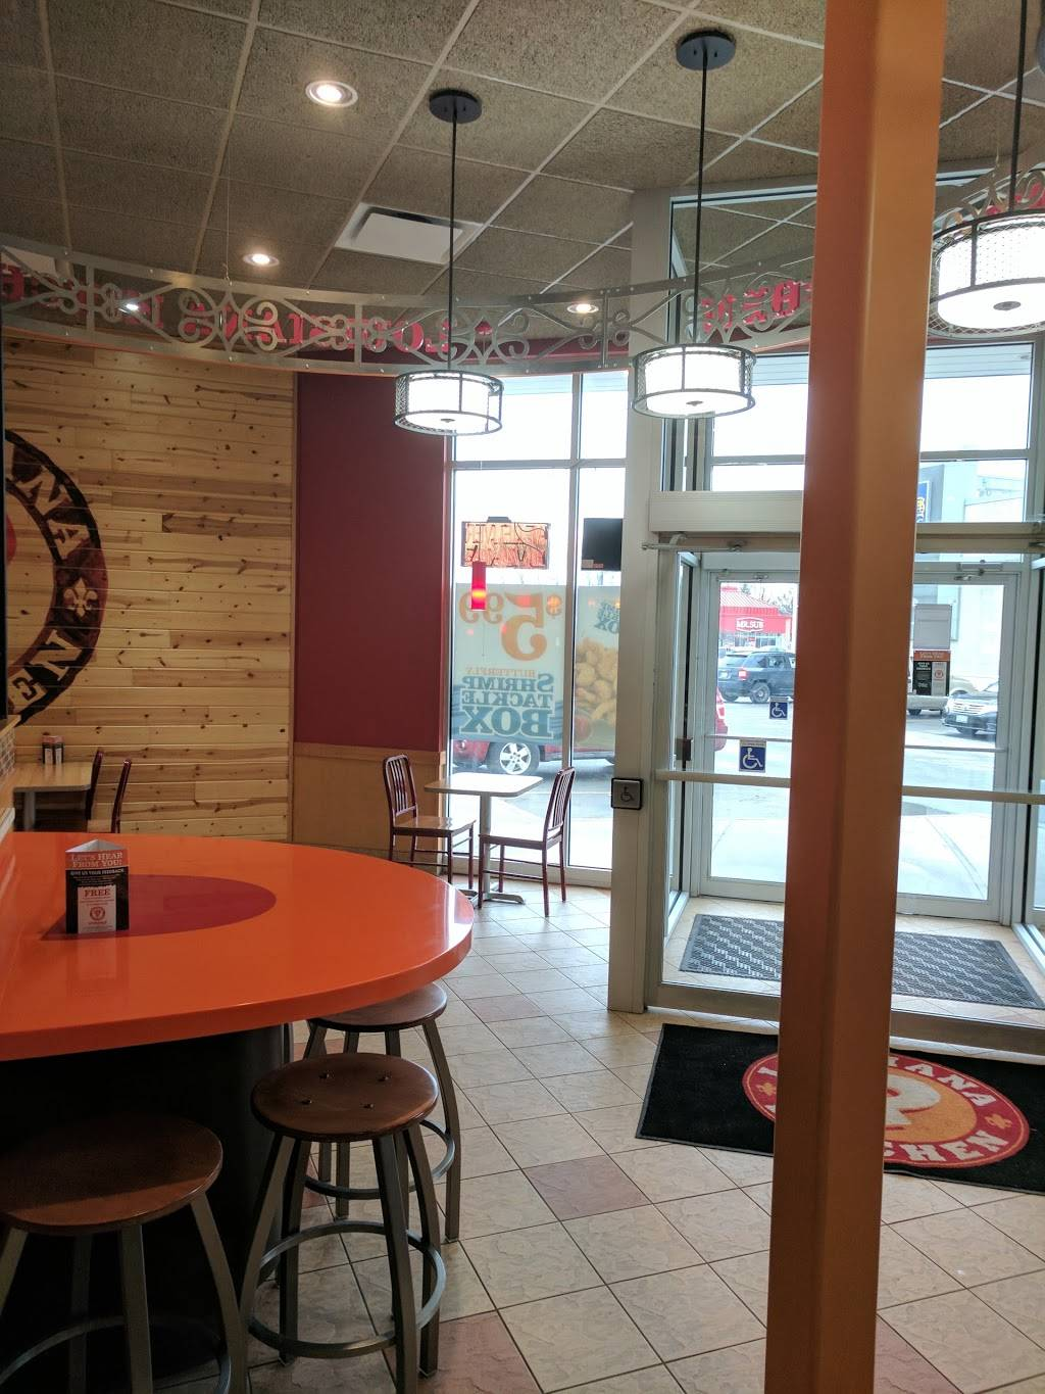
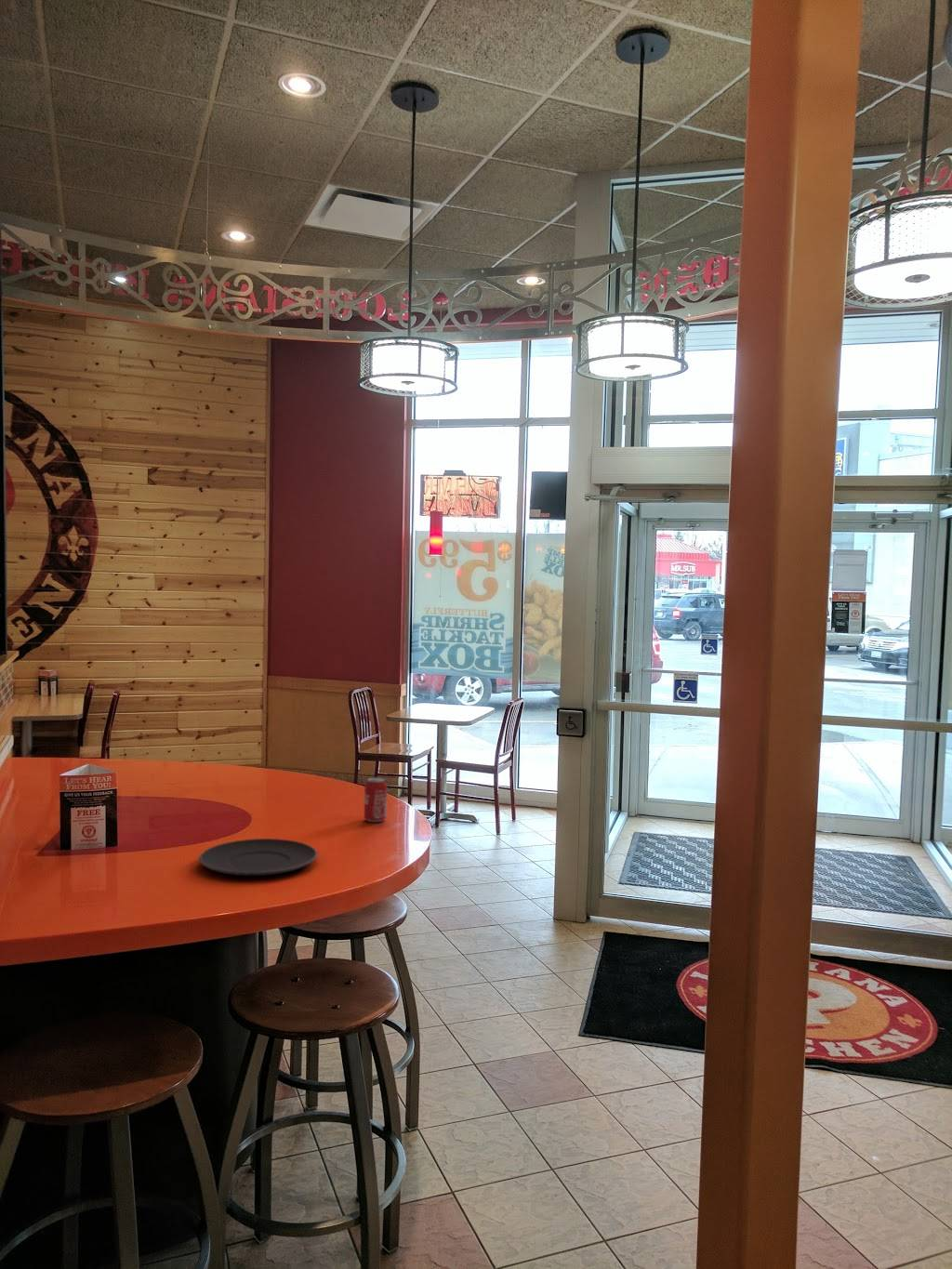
+ plate (258, 858)
+ beverage can (376, 799)
